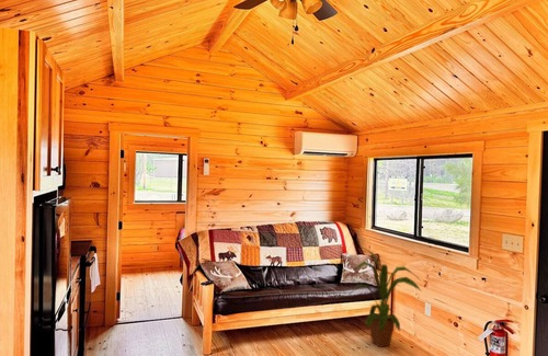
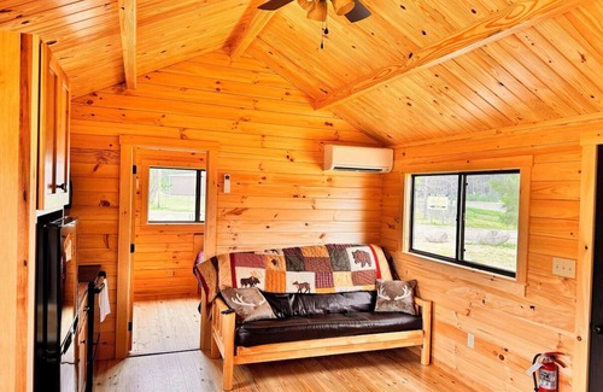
- house plant (386, 300)
